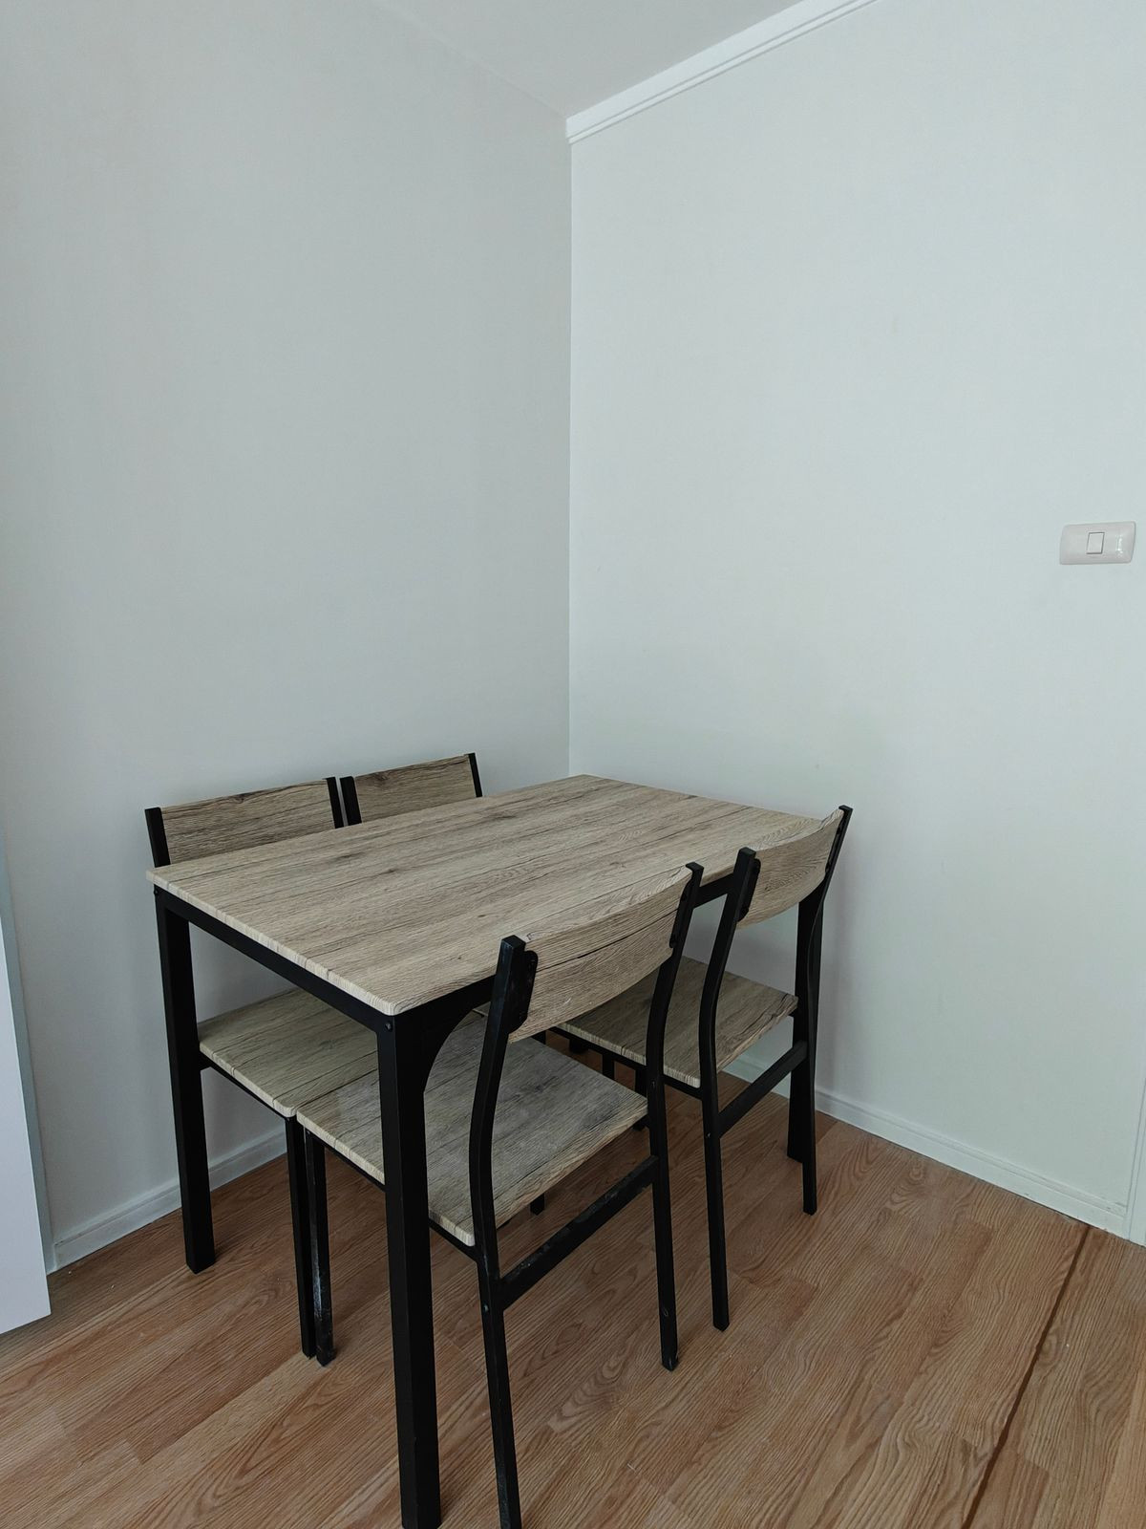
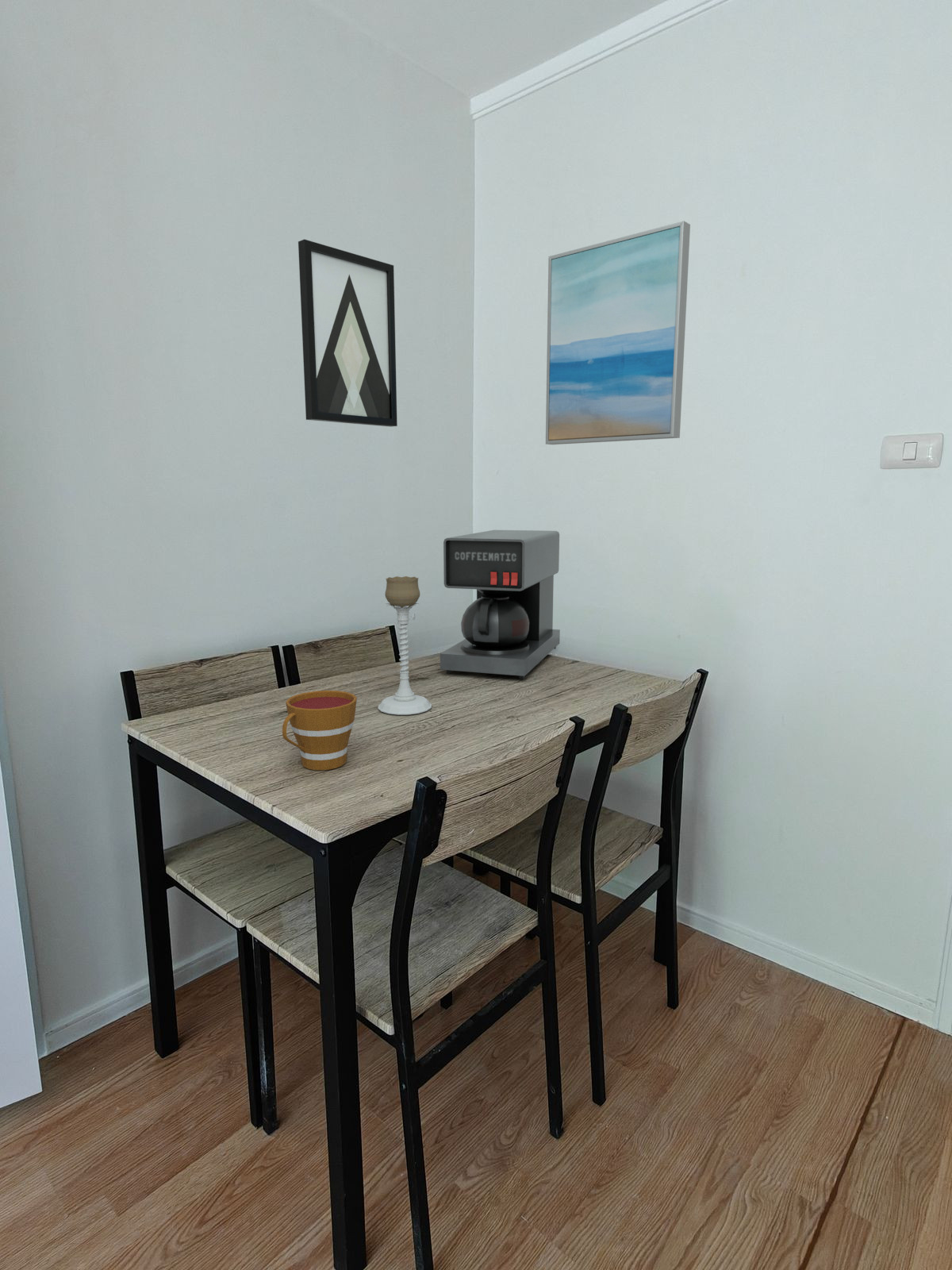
+ candle holder (403, 643)
+ wall art (611, 344)
+ coffee maker (505, 598)
+ wall art (351, 340)
+ cup (318, 733)
